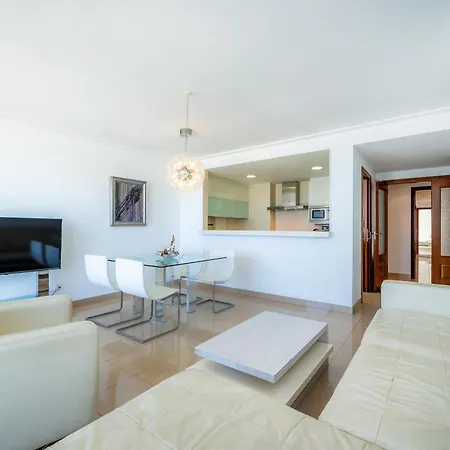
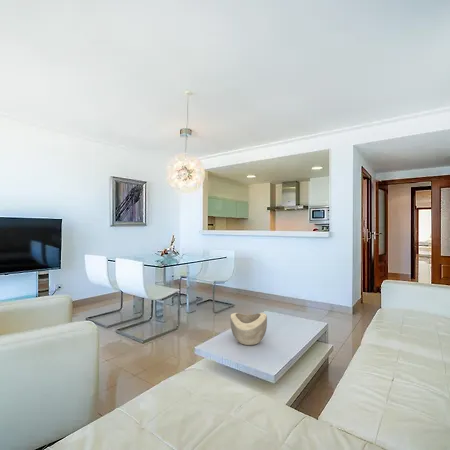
+ decorative bowl (248, 327)
